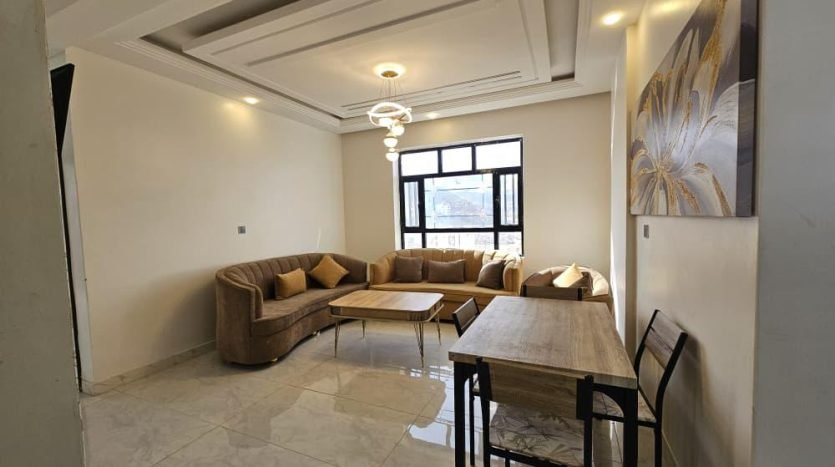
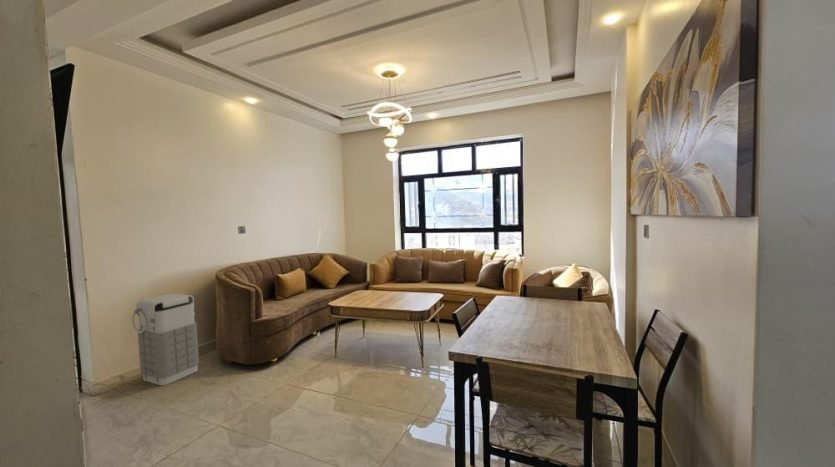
+ grenade (167, 336)
